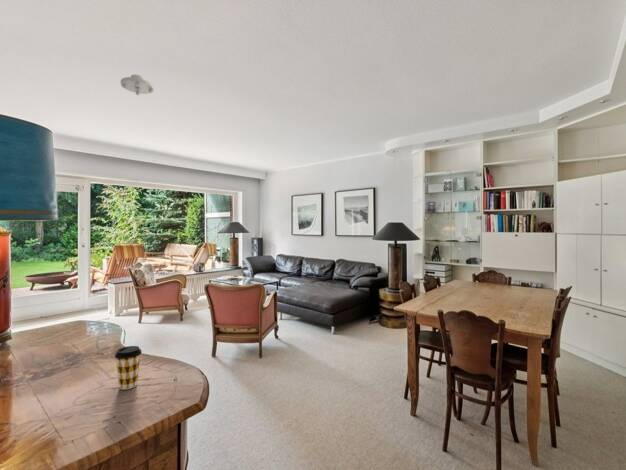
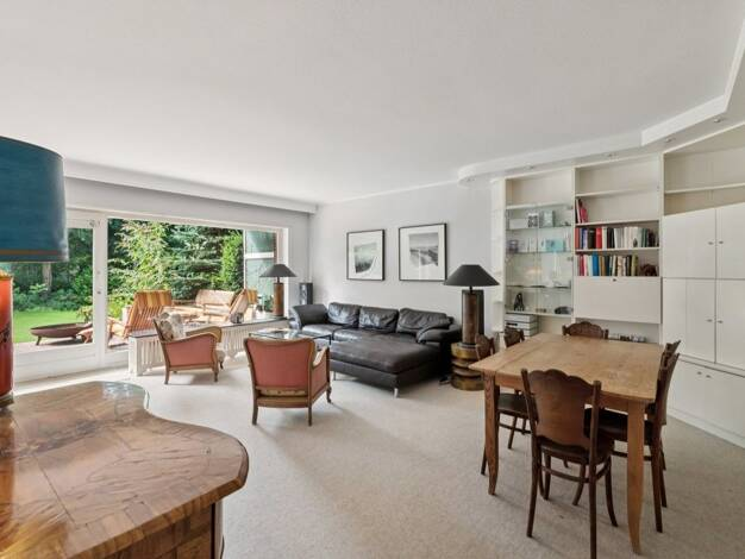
- coffee cup (128, 367)
- ceiling light (137, 83)
